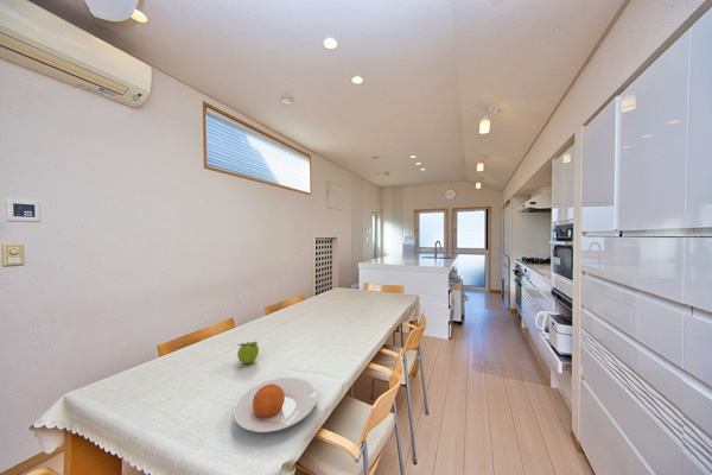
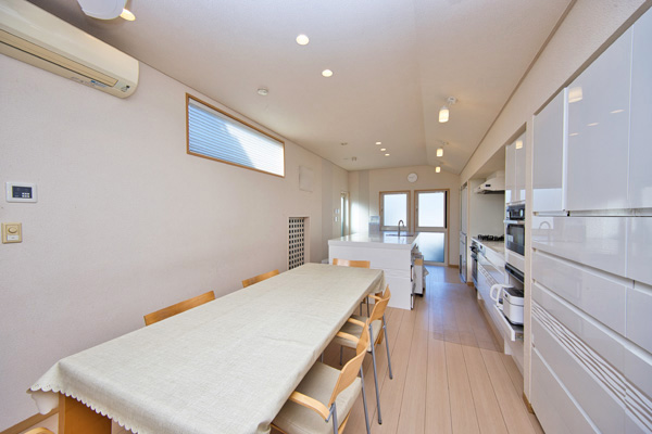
- plate (276, 397)
- fruit (248, 352)
